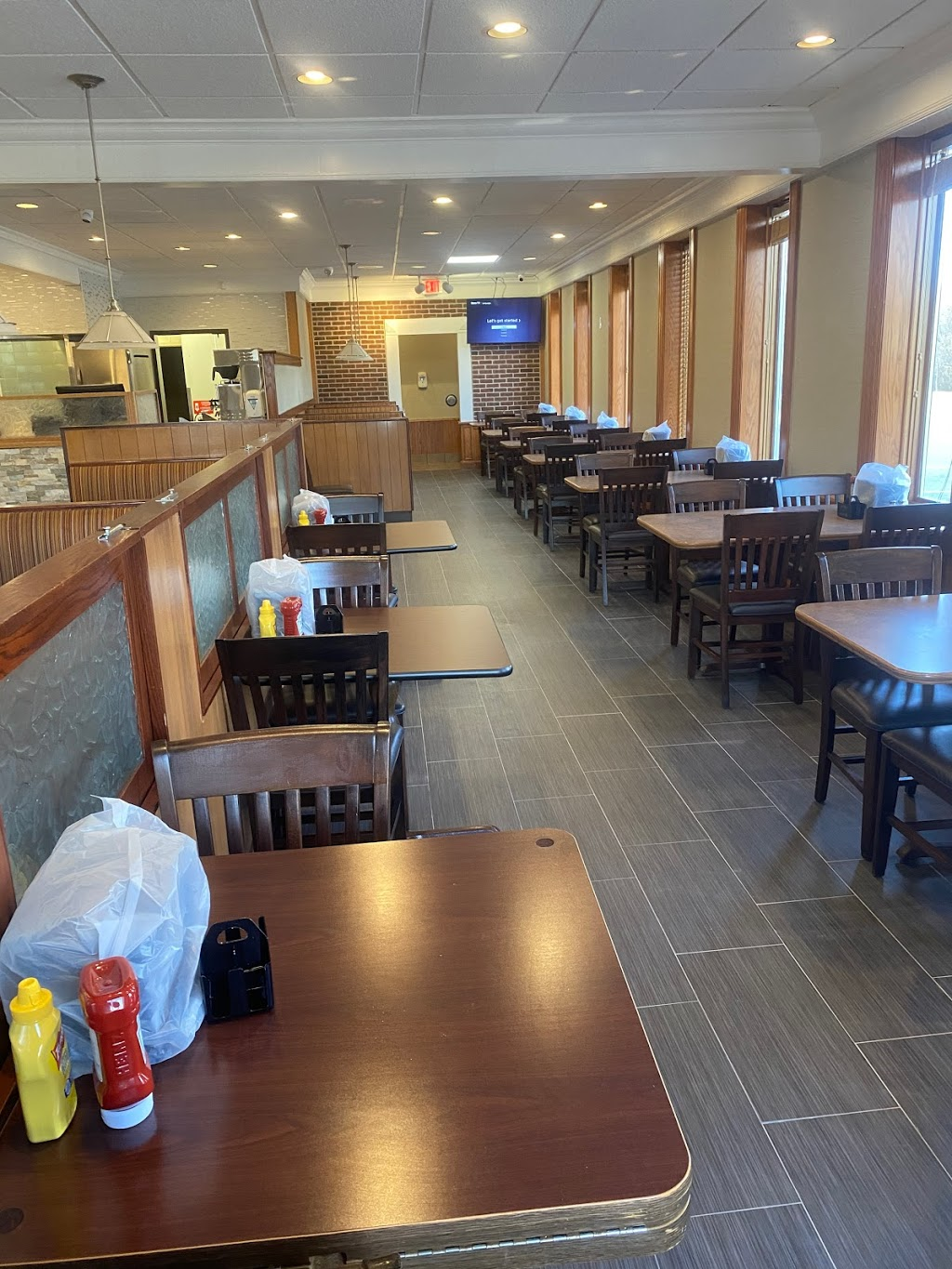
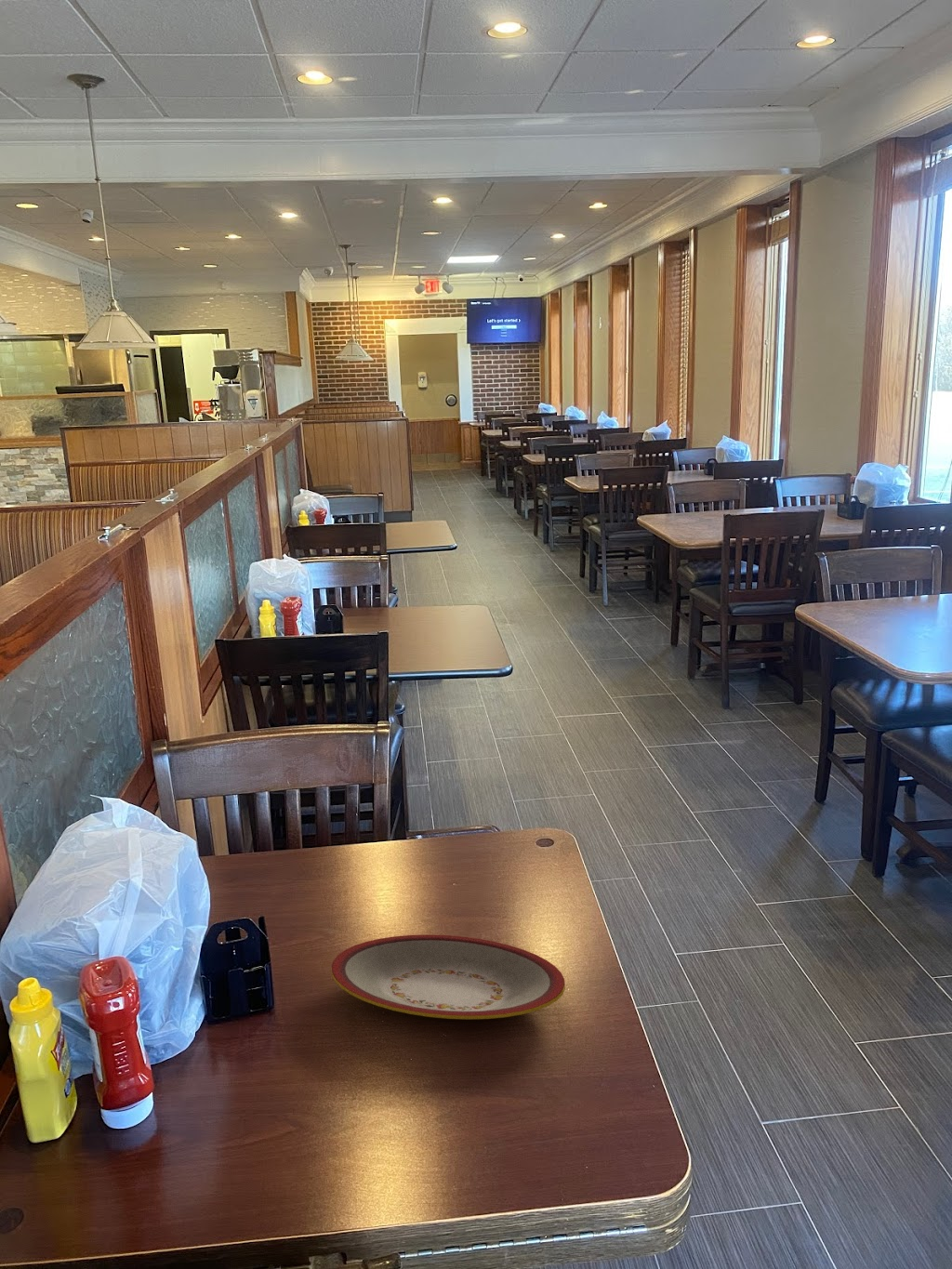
+ plate (446, 982)
